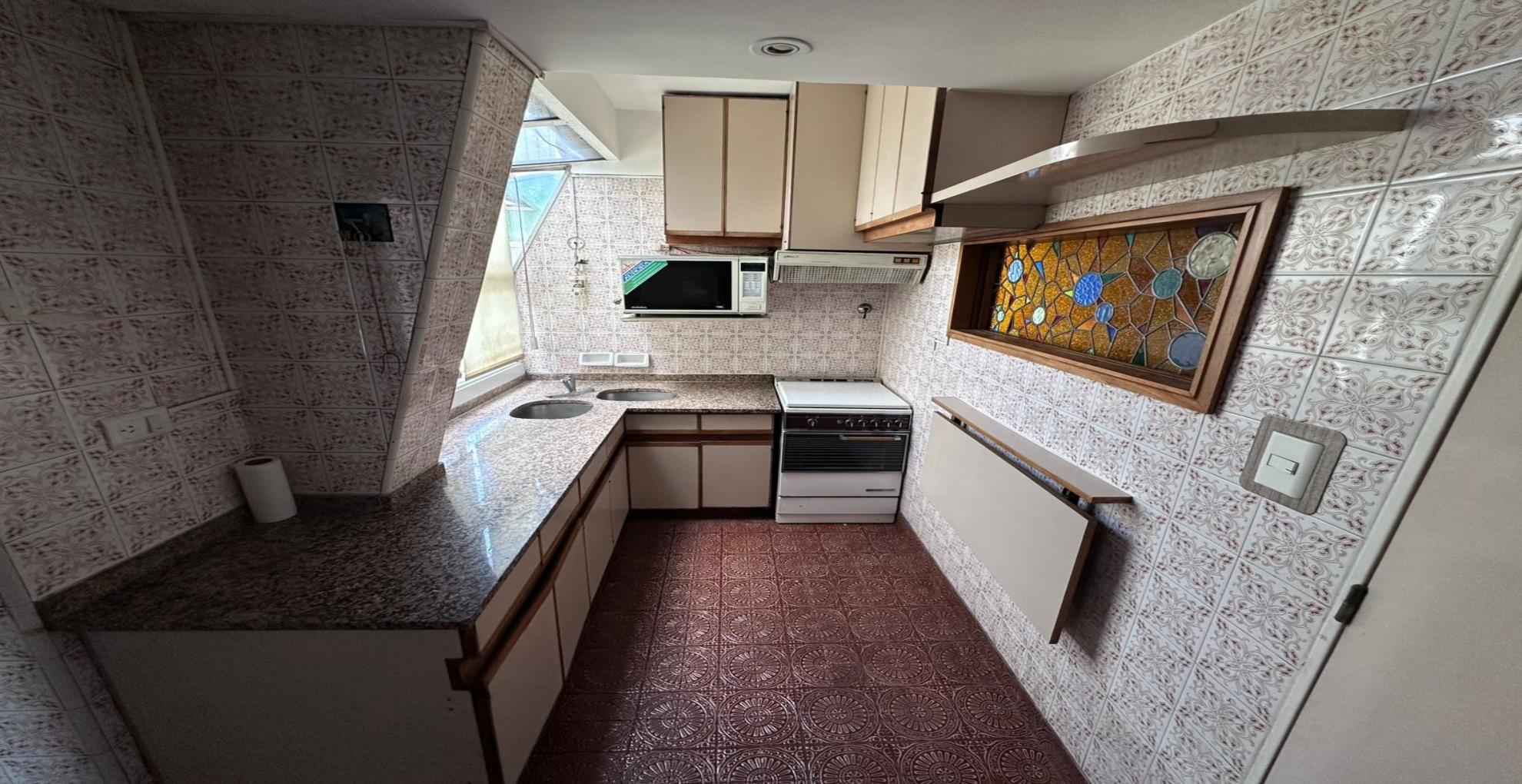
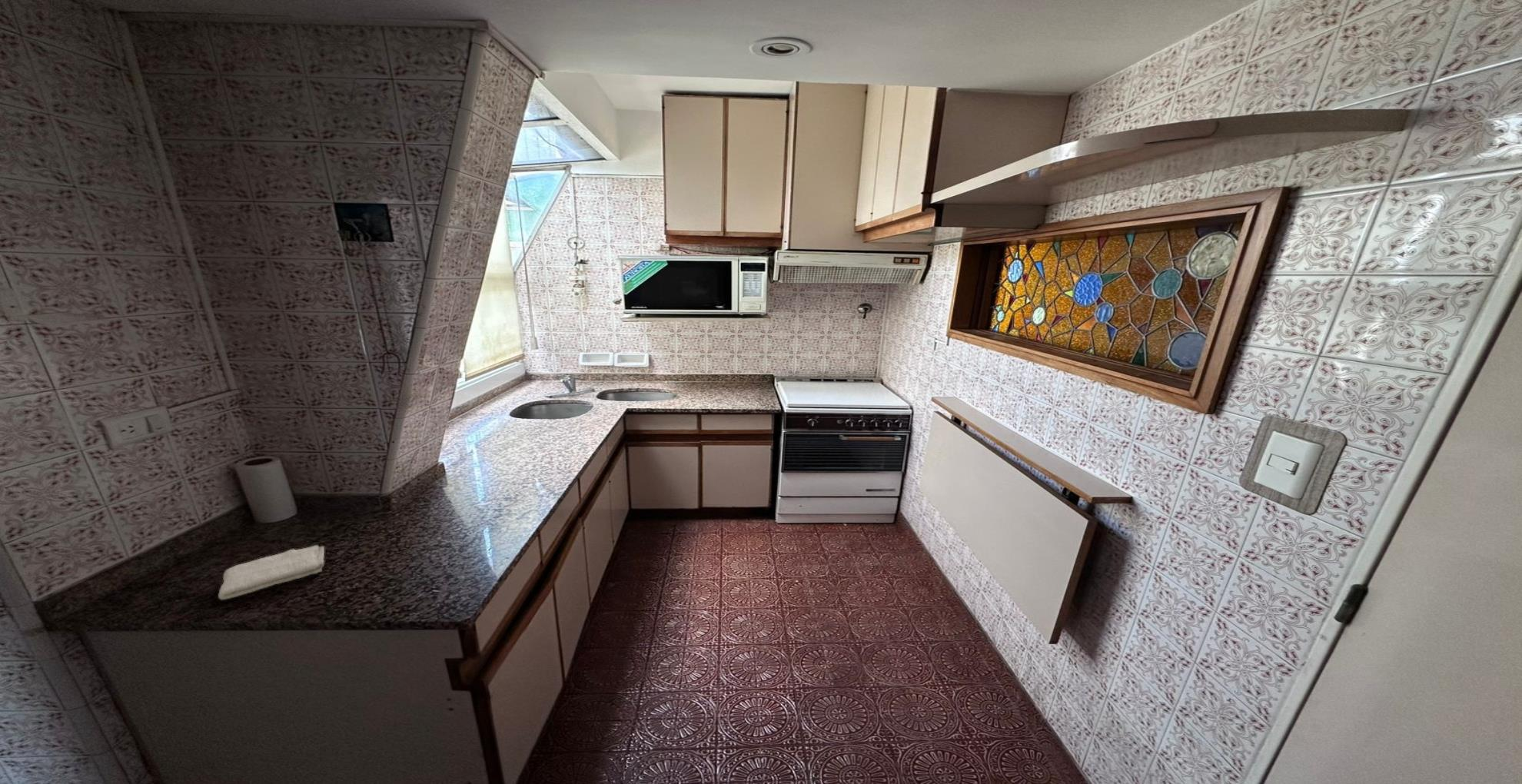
+ washcloth (275, 569)
